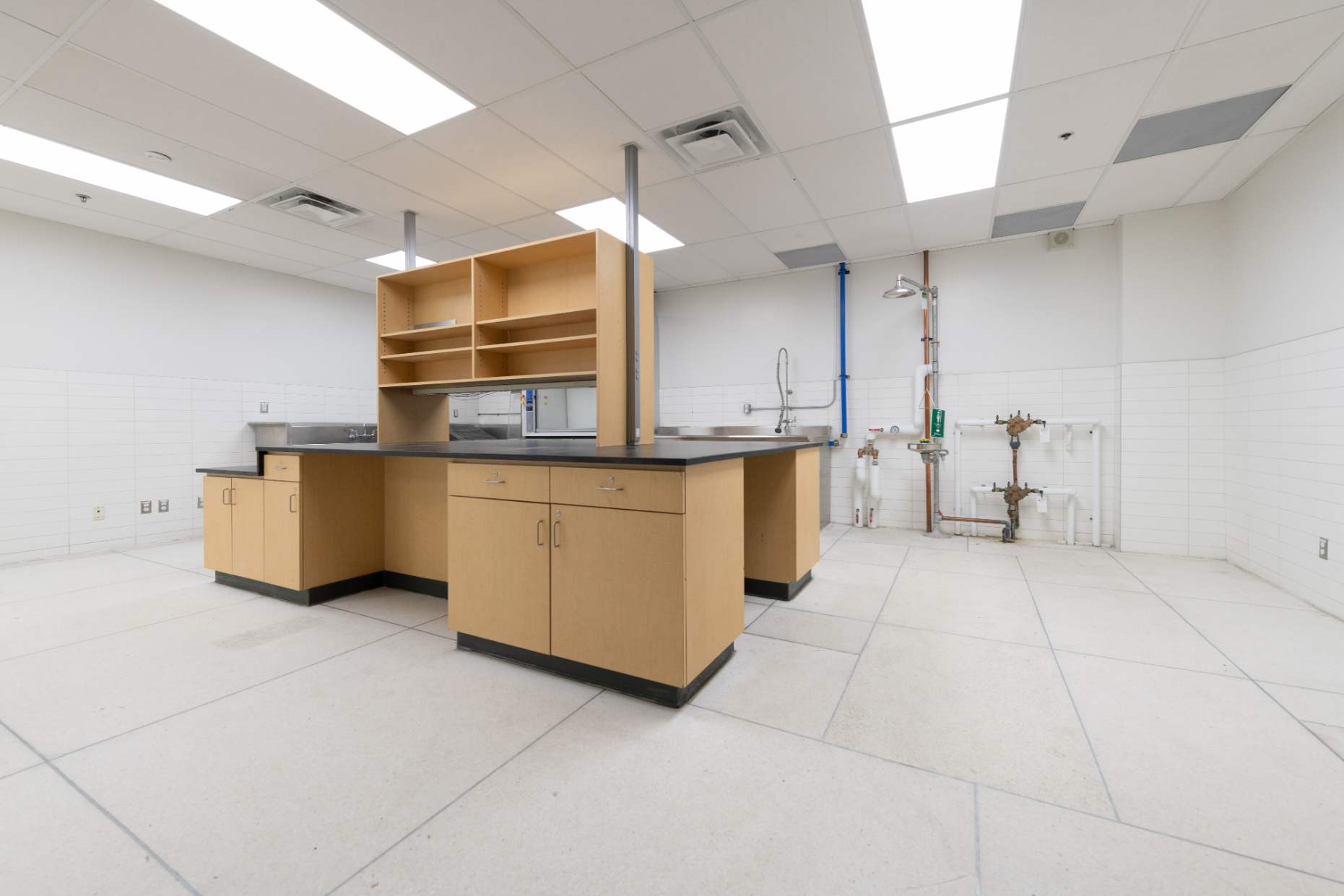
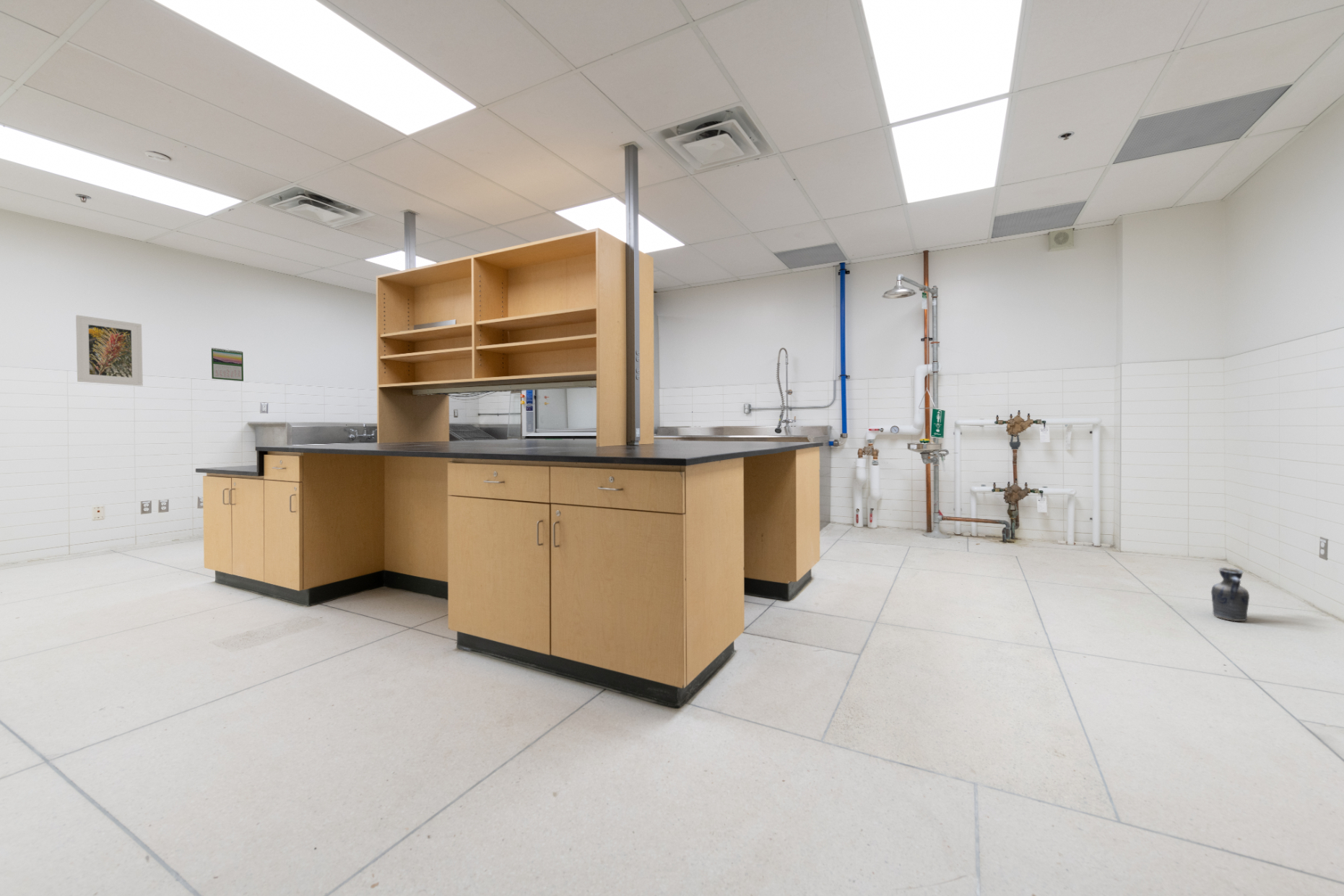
+ ceramic jug (1230, 594)
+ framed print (110, 352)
+ calendar (227, 364)
